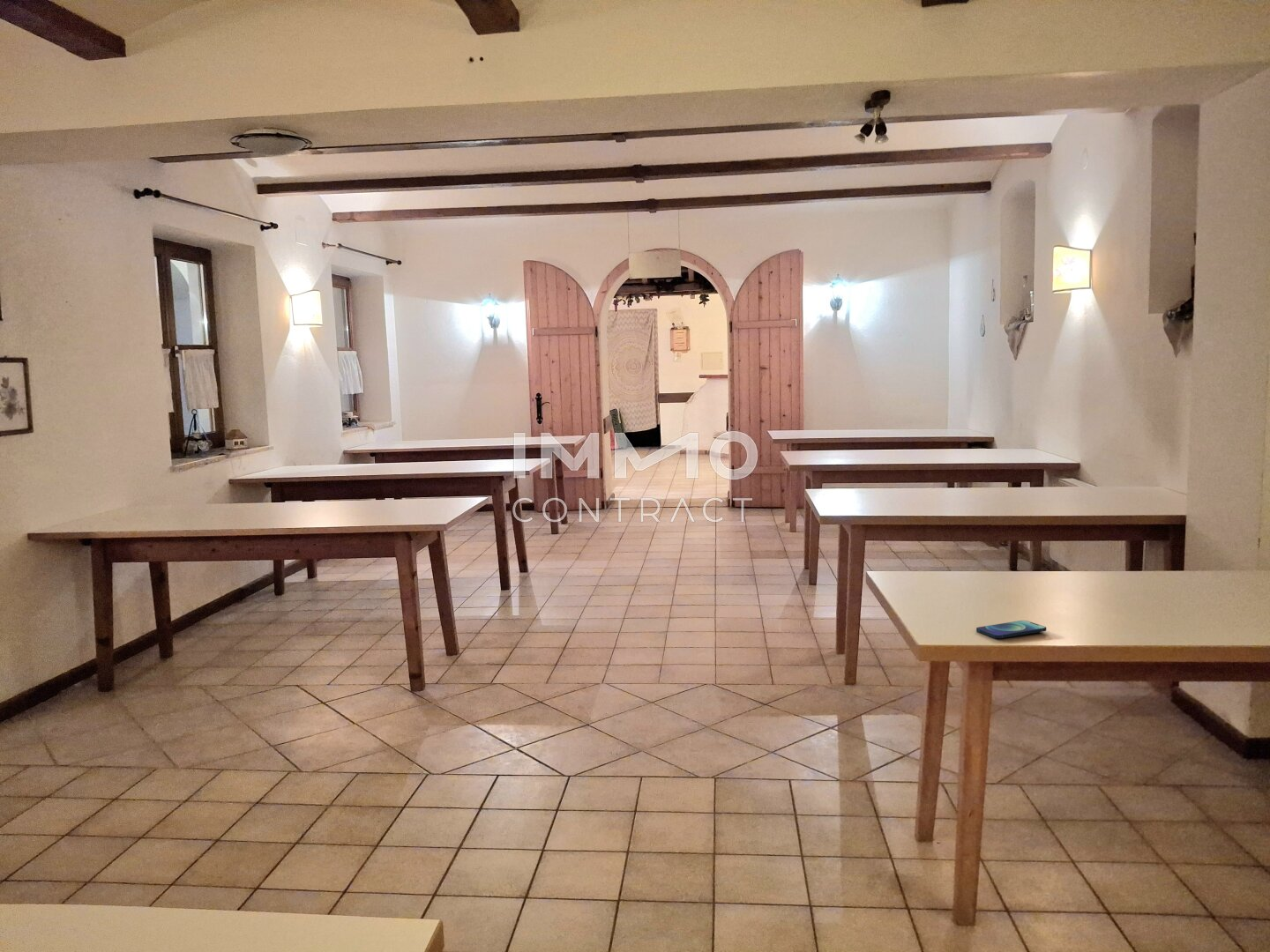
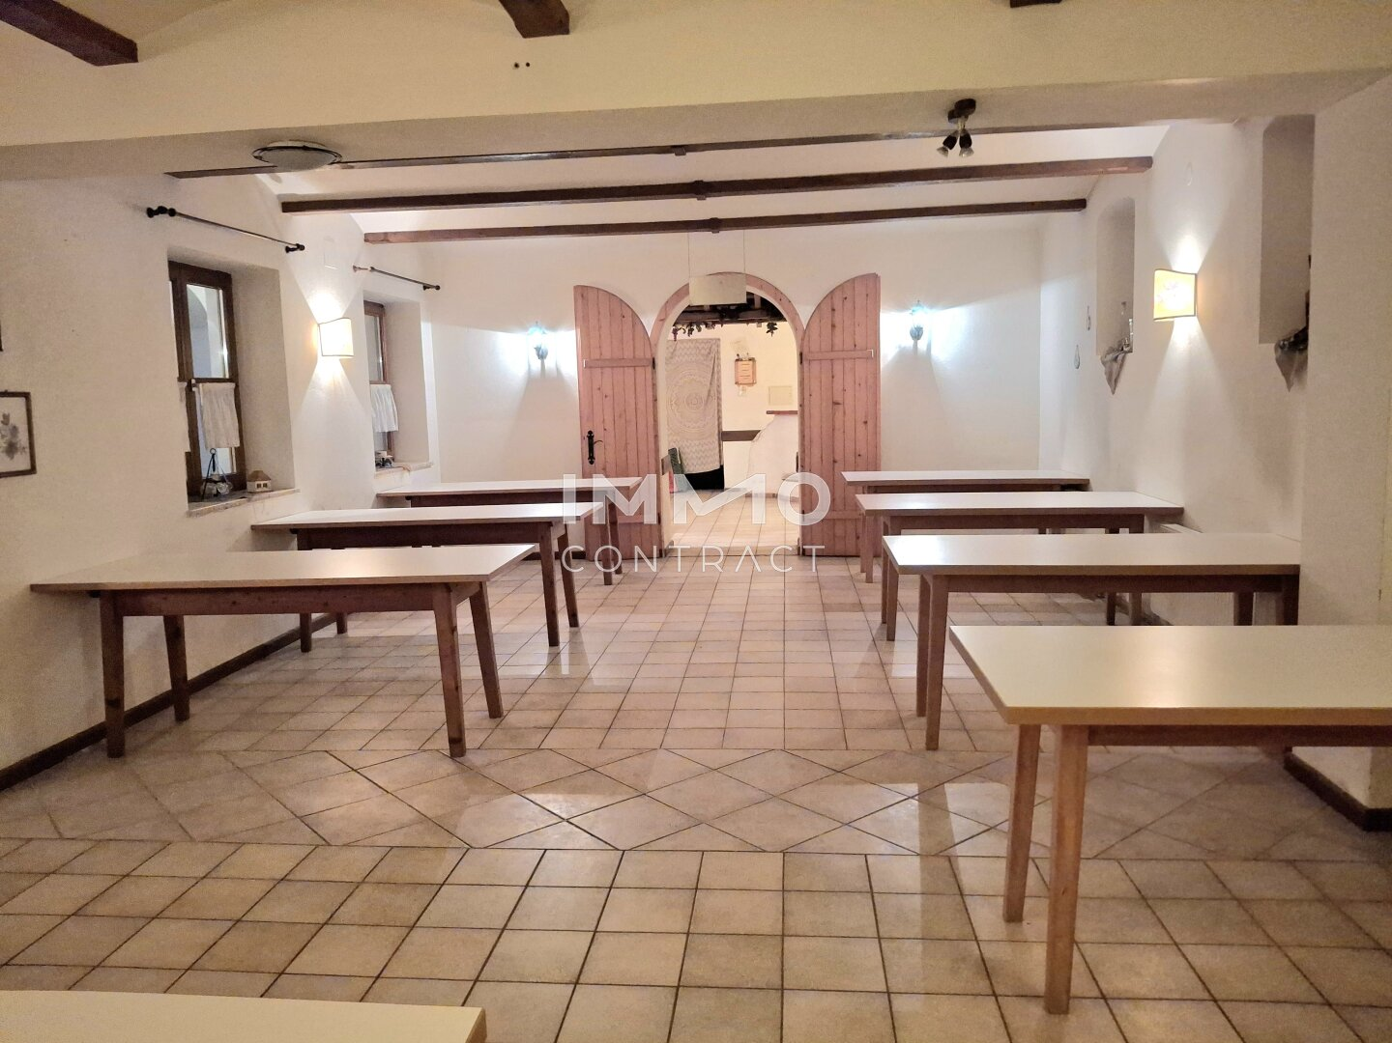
- smartphone (1011, 628)
